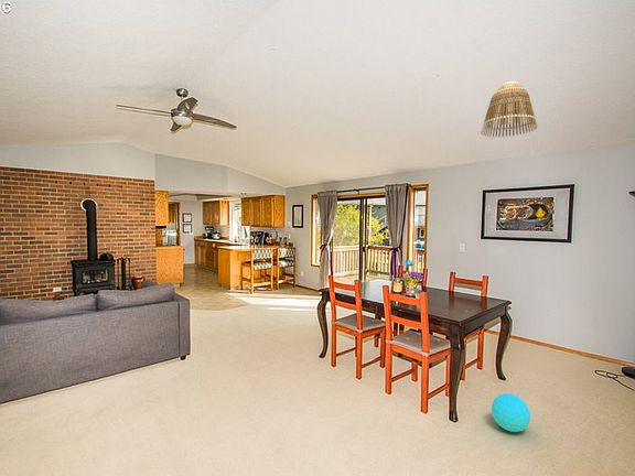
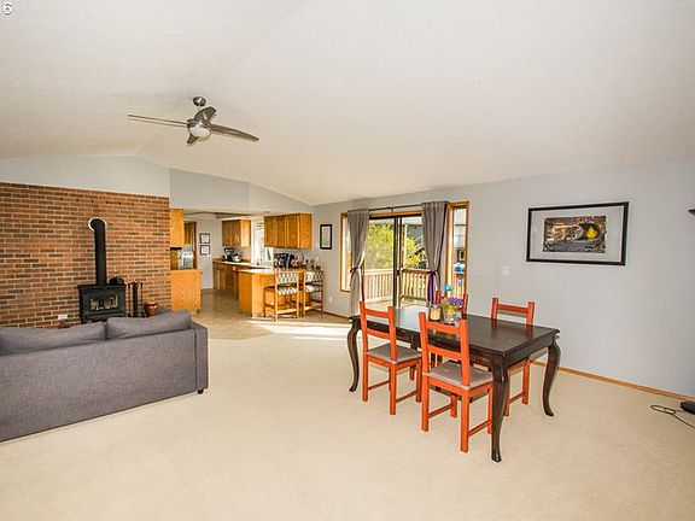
- ball (510, 412)
- lamp shade (509, 107)
